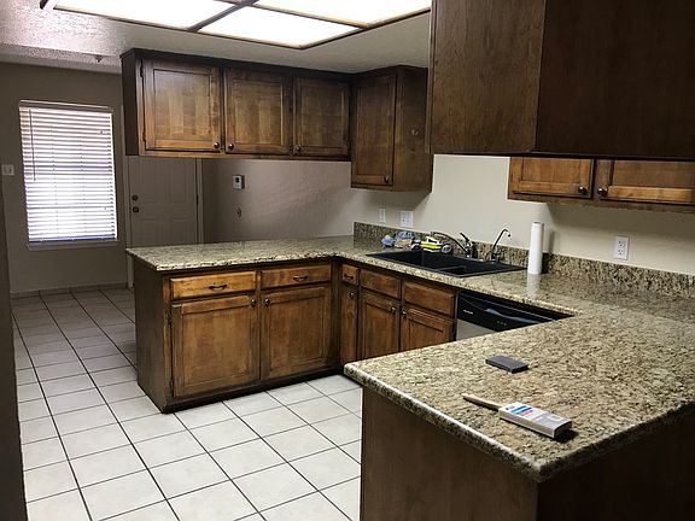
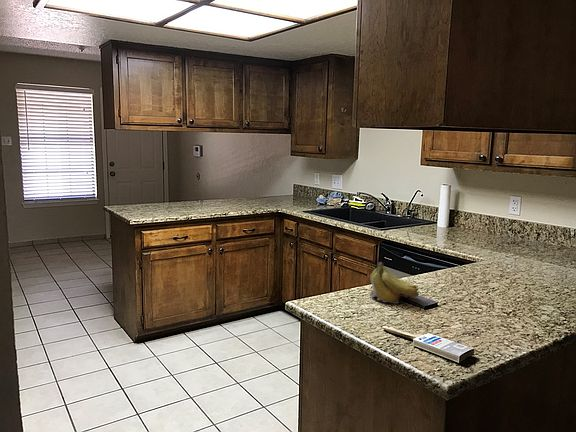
+ fruit (395, 281)
